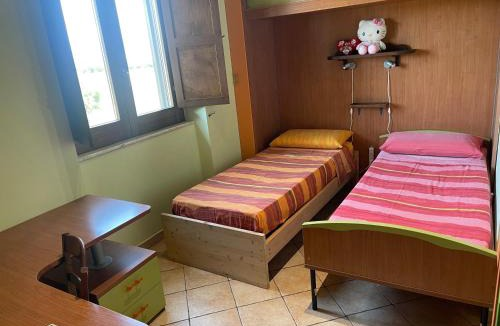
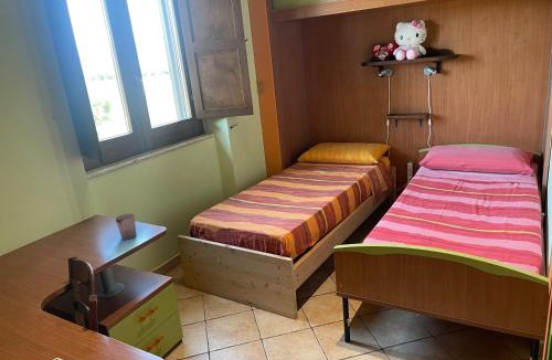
+ cup (126, 227)
